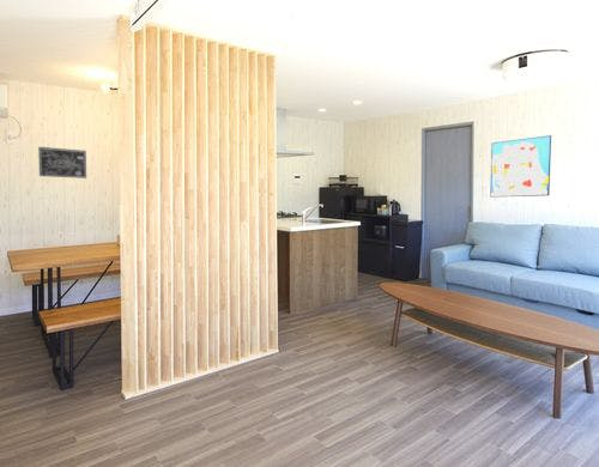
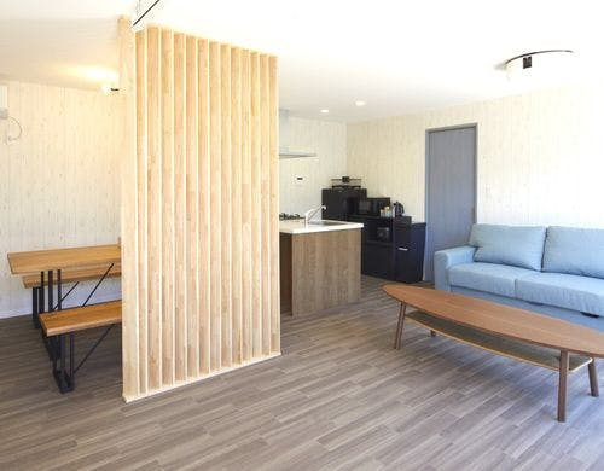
- wall art (62, 163)
- wall art (519, 168)
